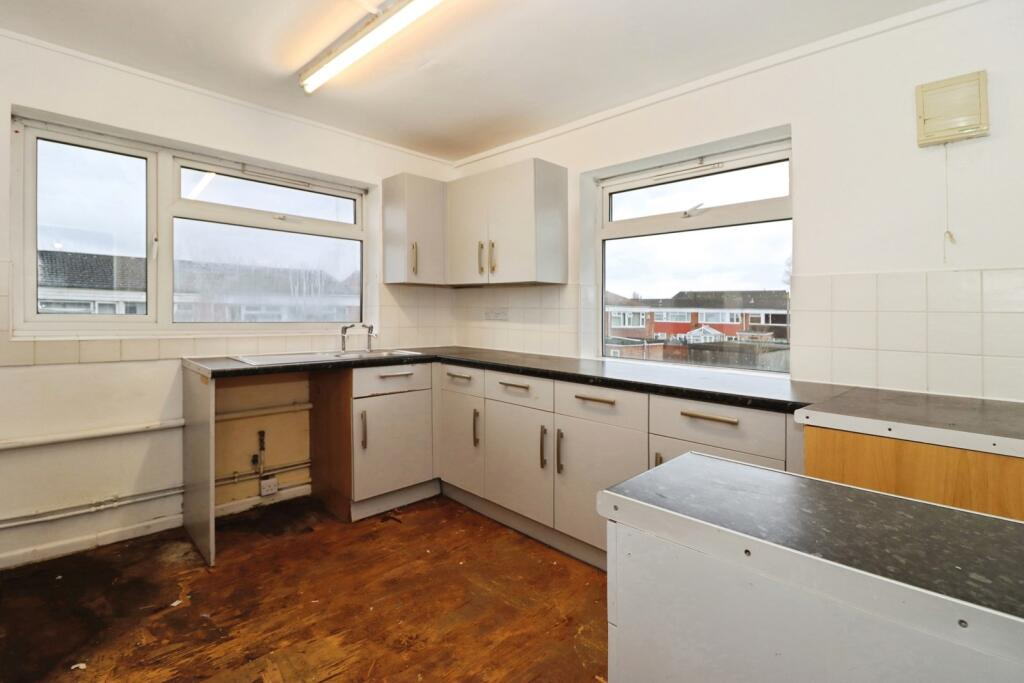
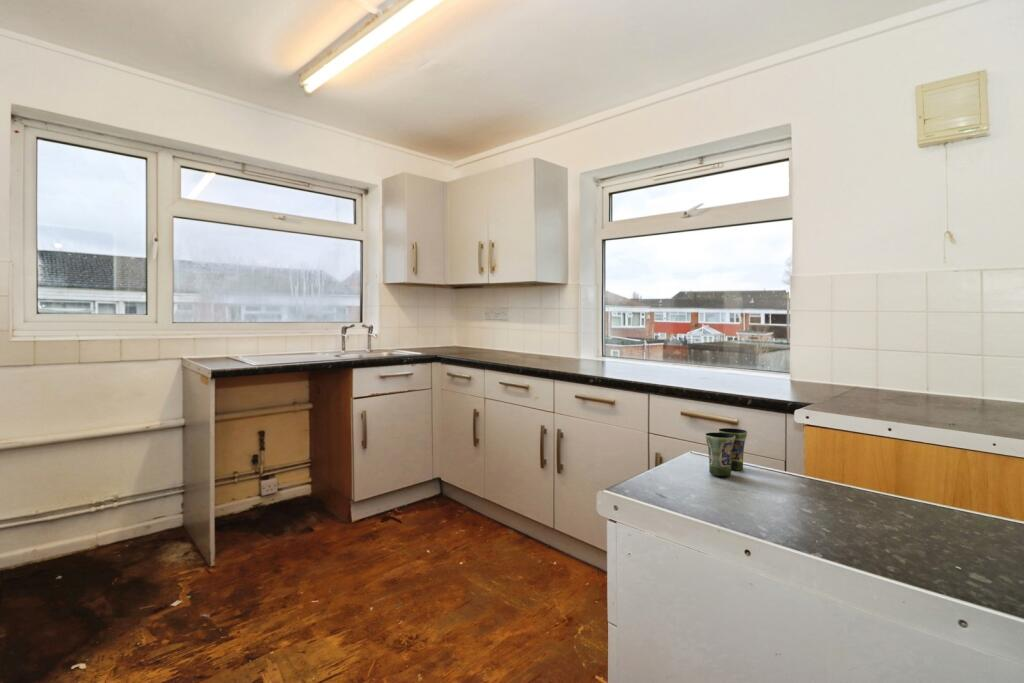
+ cup (726, 451)
